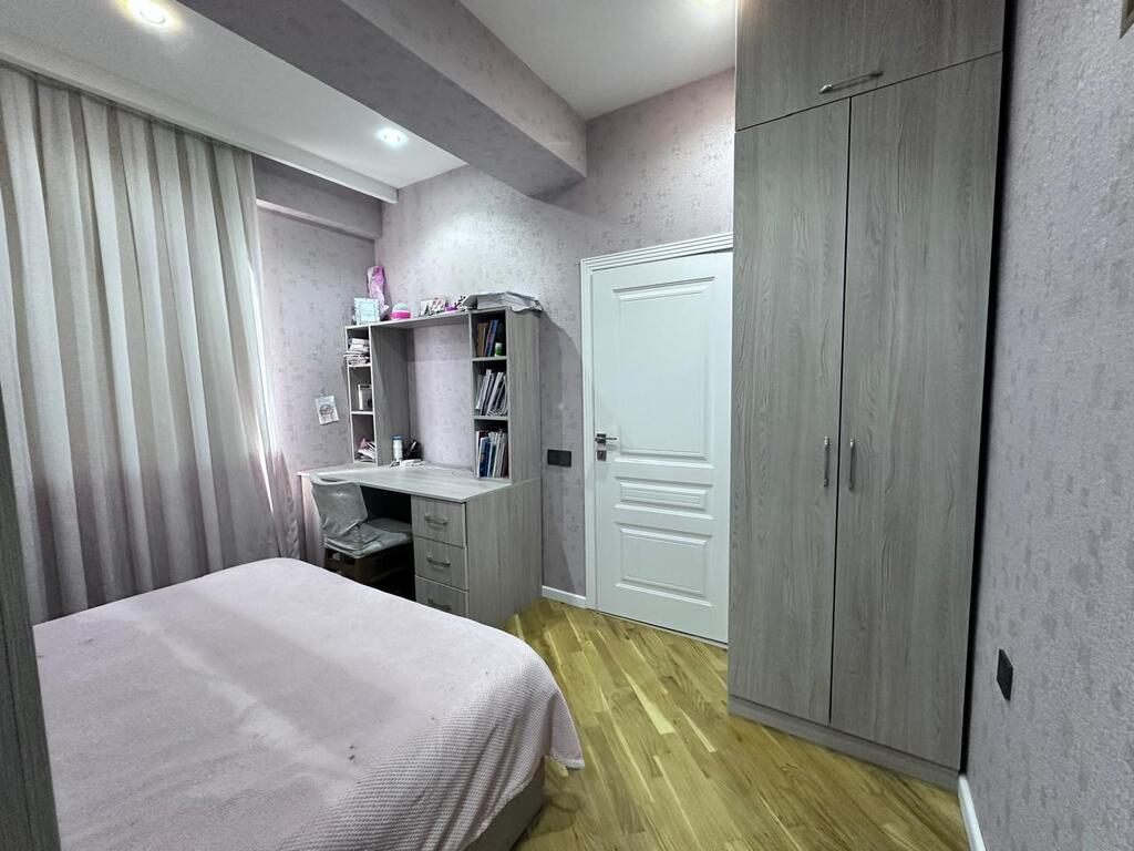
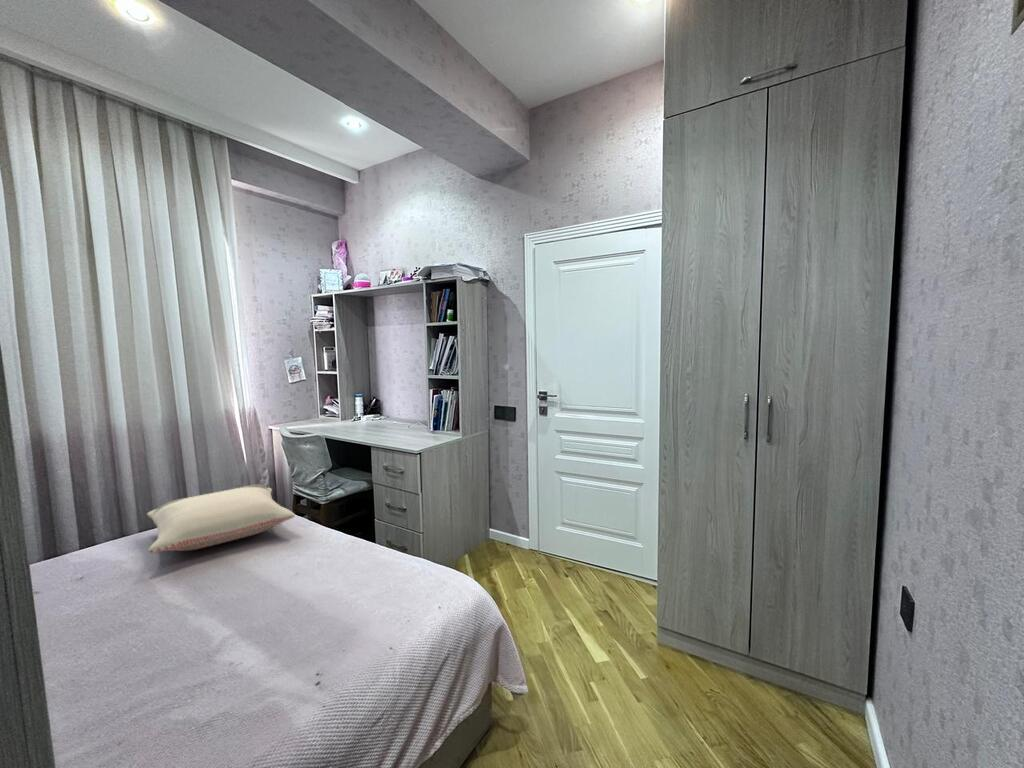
+ pillow (220, 516)
